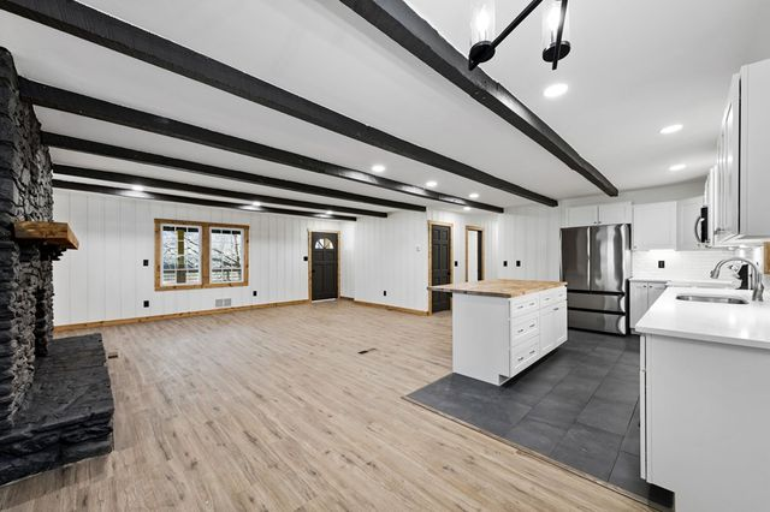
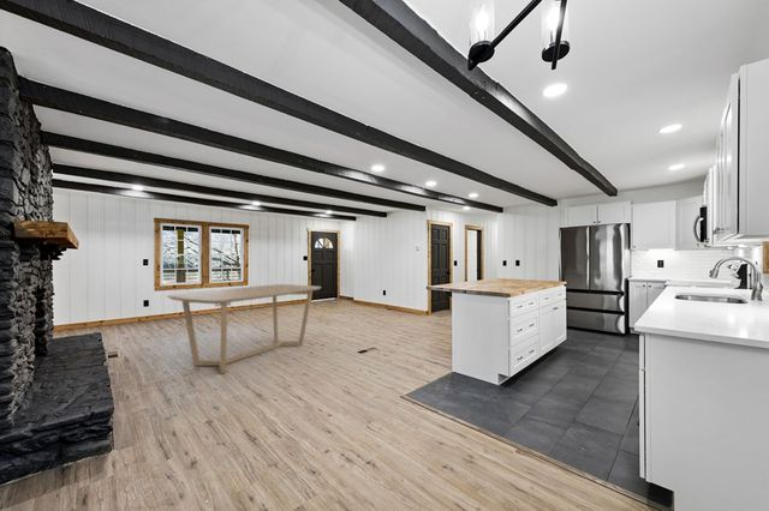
+ dining table (273, 318)
